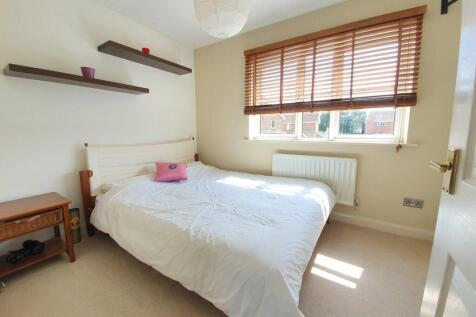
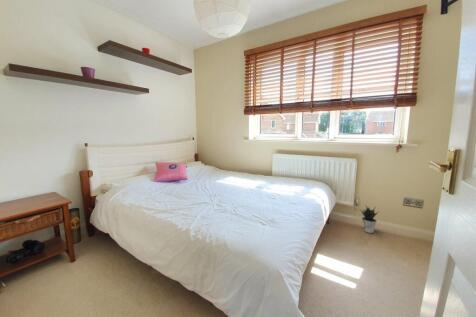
+ potted plant (368, 218)
